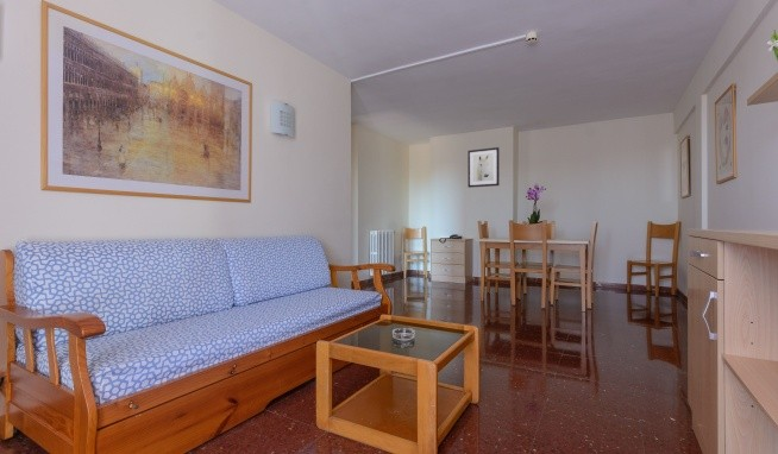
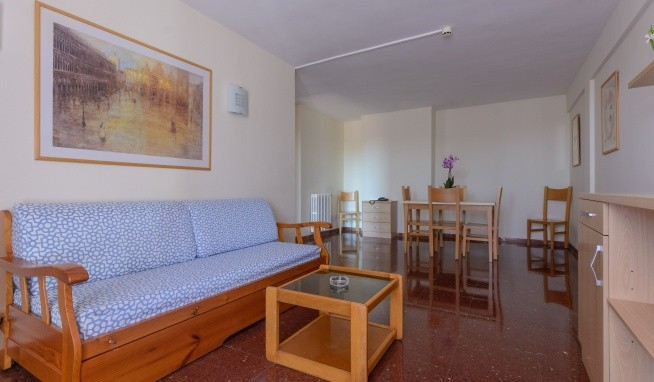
- wall art (483, 168)
